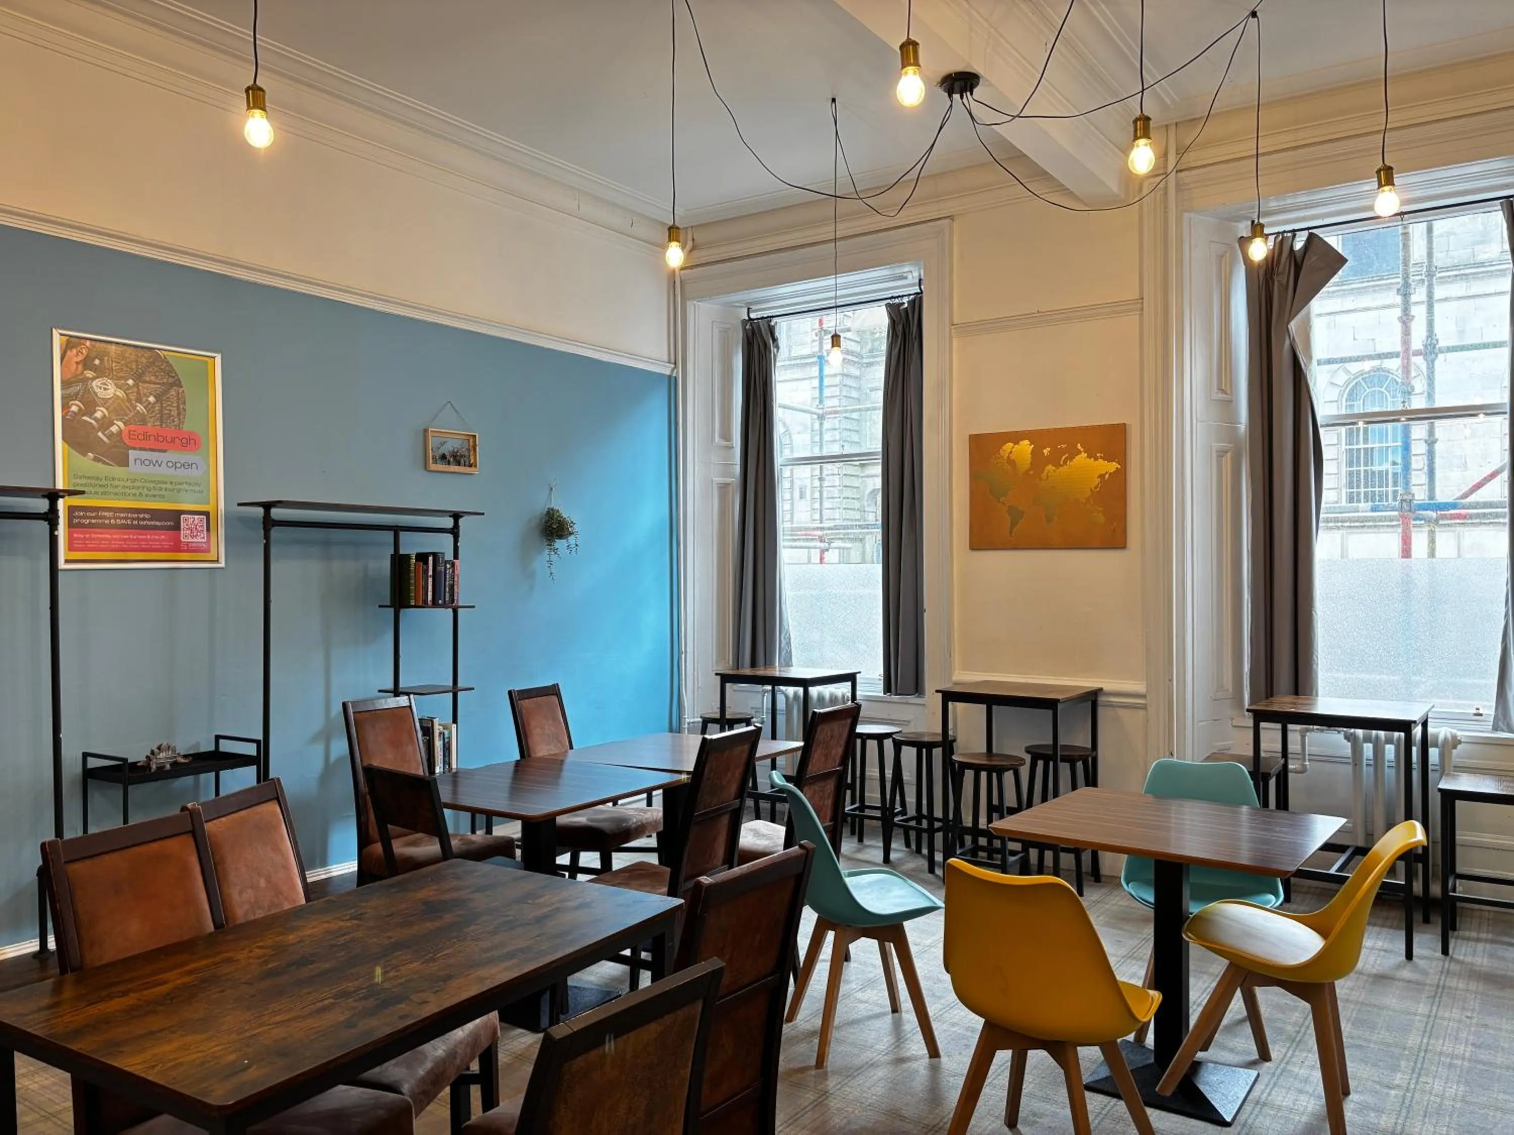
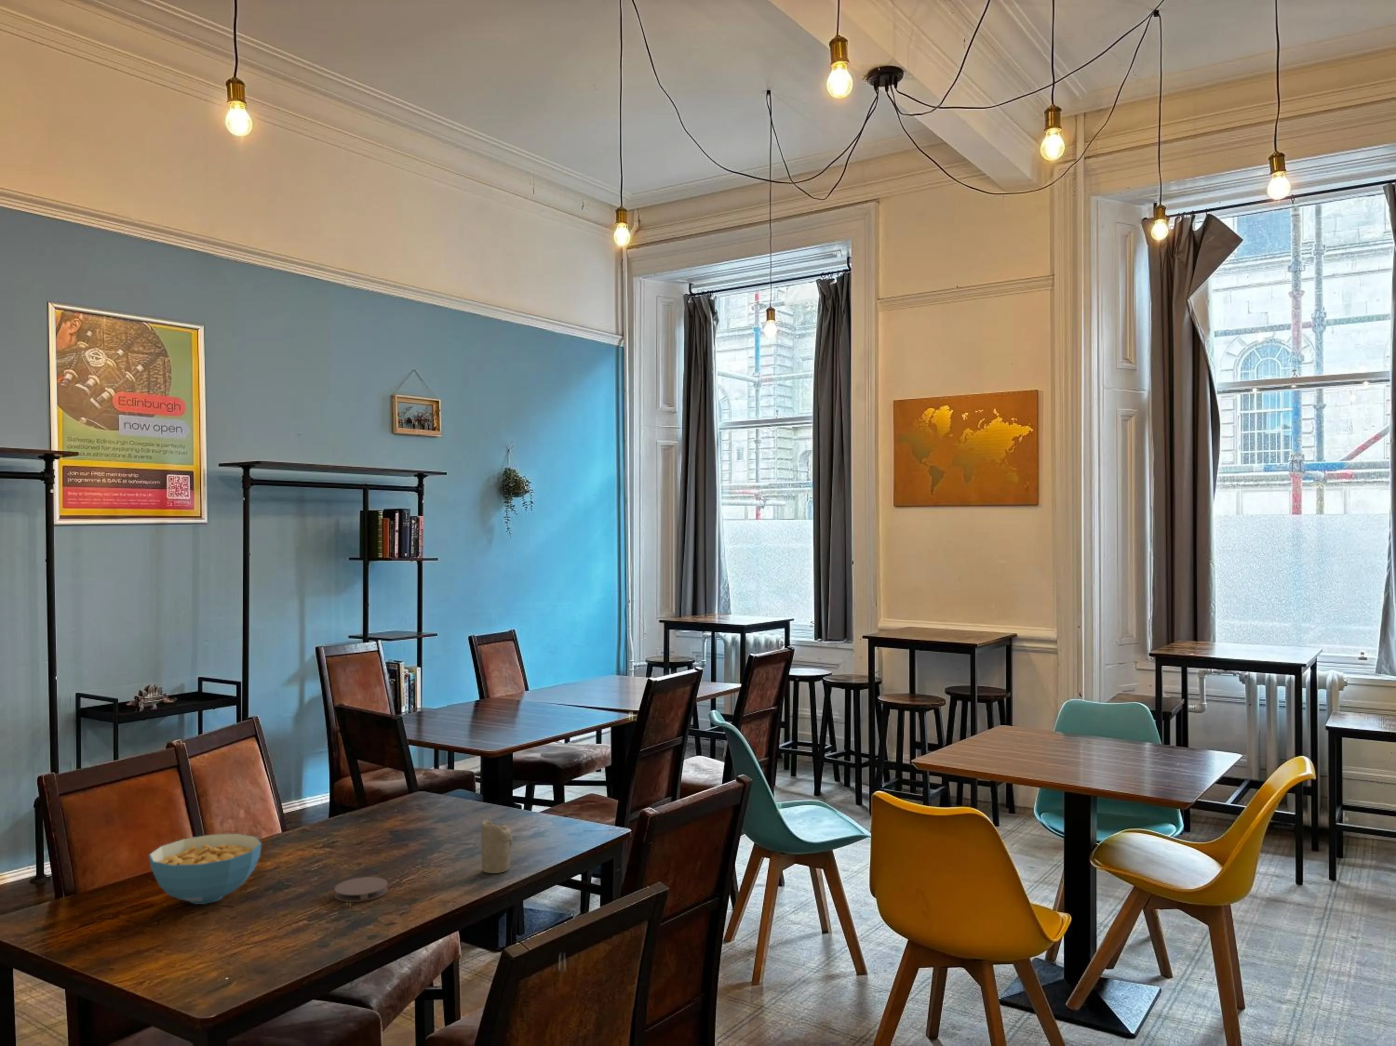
+ coaster (362, 889)
+ candle (497, 845)
+ cereal bowl (207, 873)
